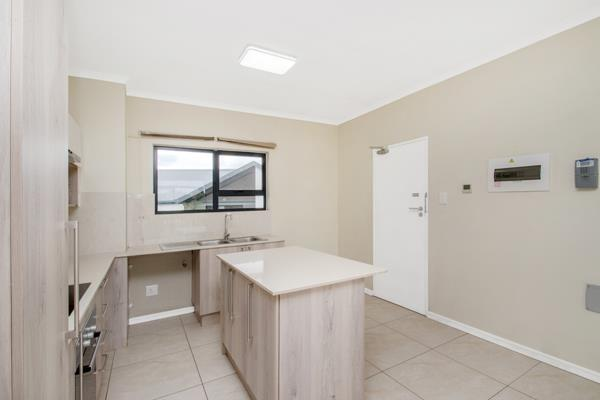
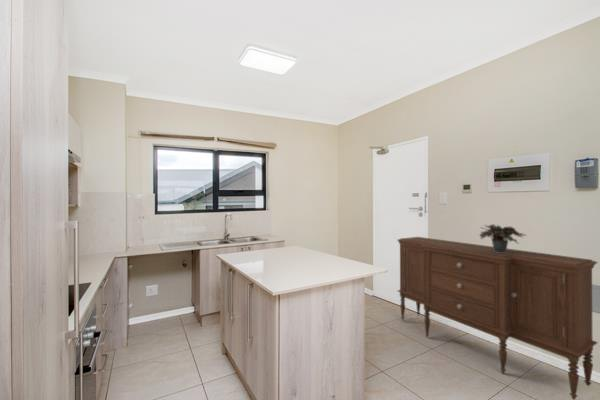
+ potted plant (500, 238)
+ sideboard (472, 297)
